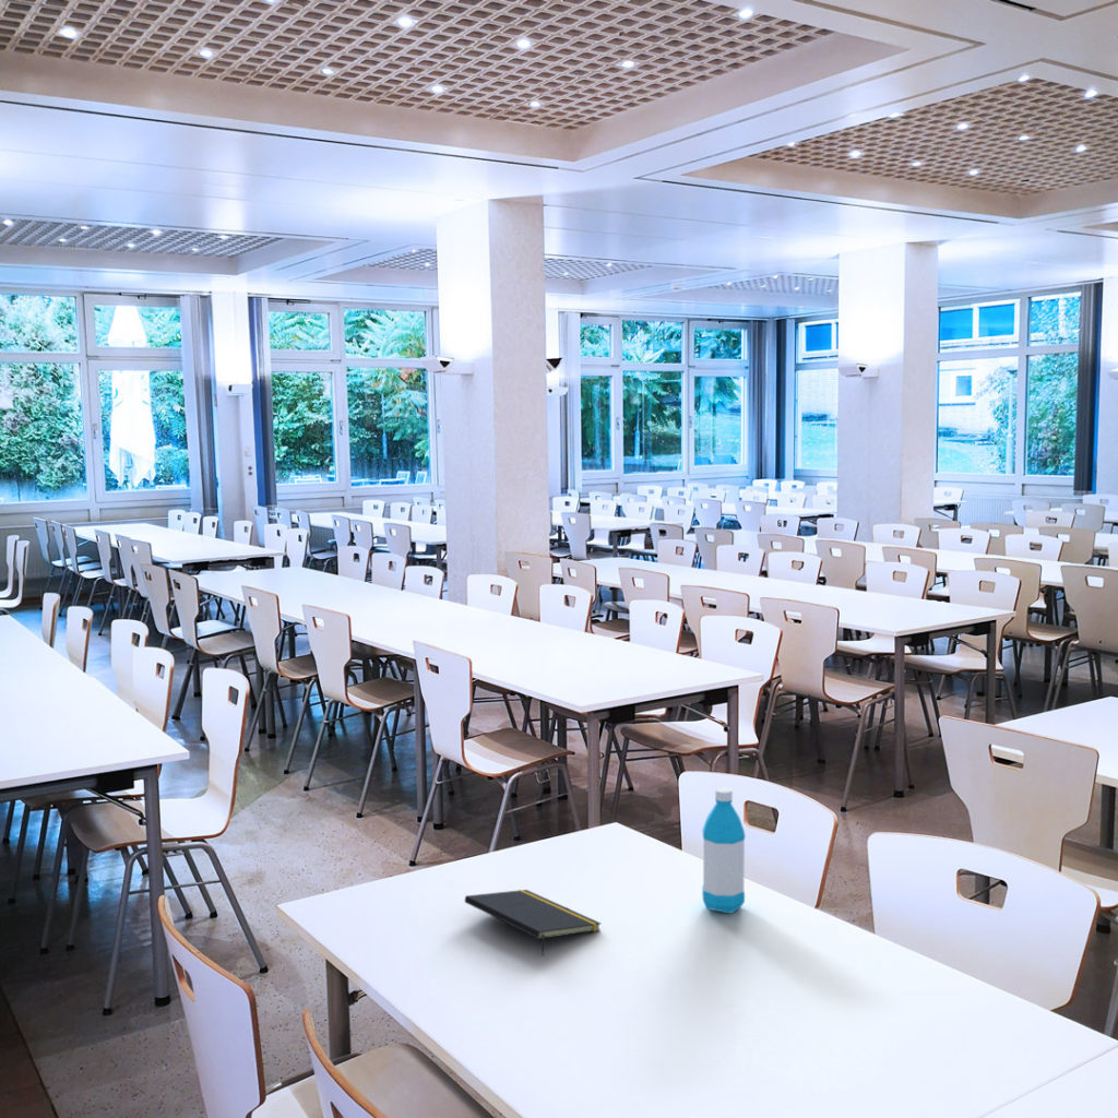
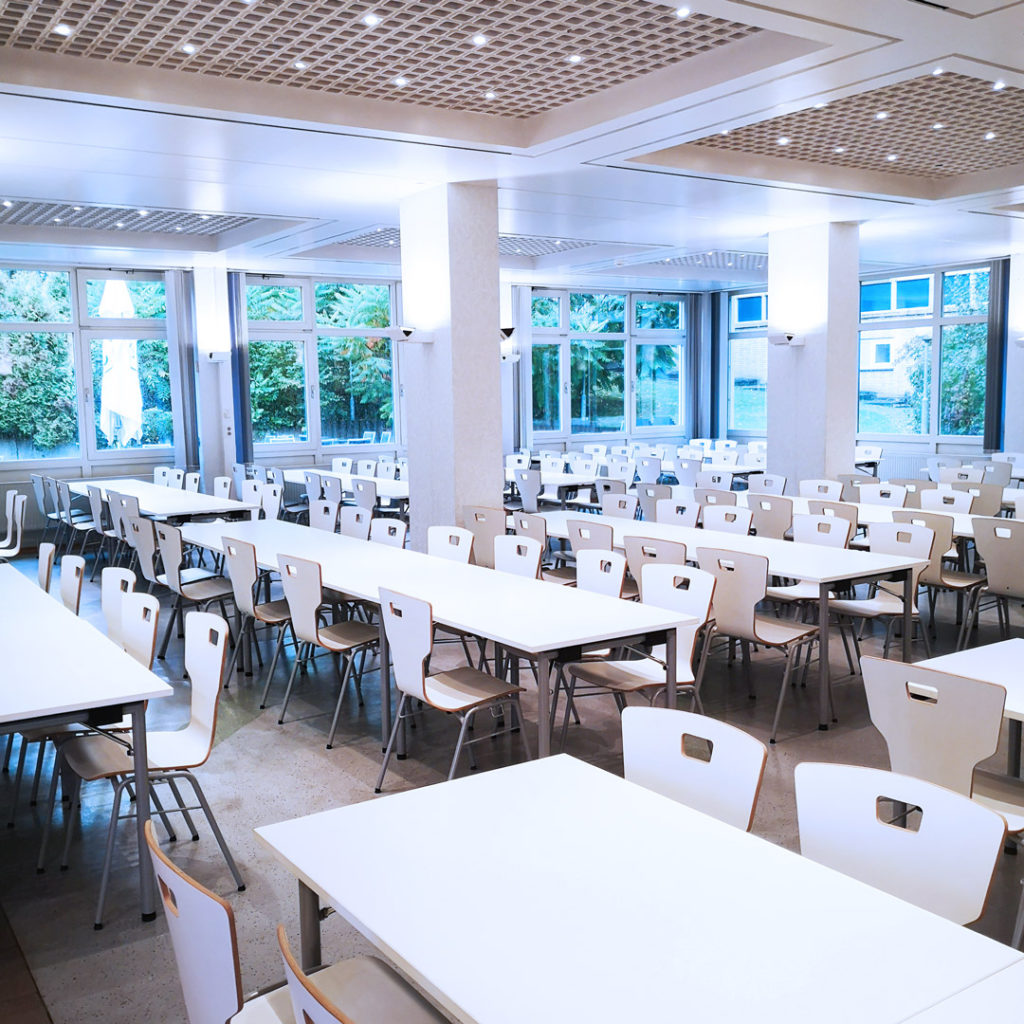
- notepad (532, 913)
- water bottle (723, 848)
